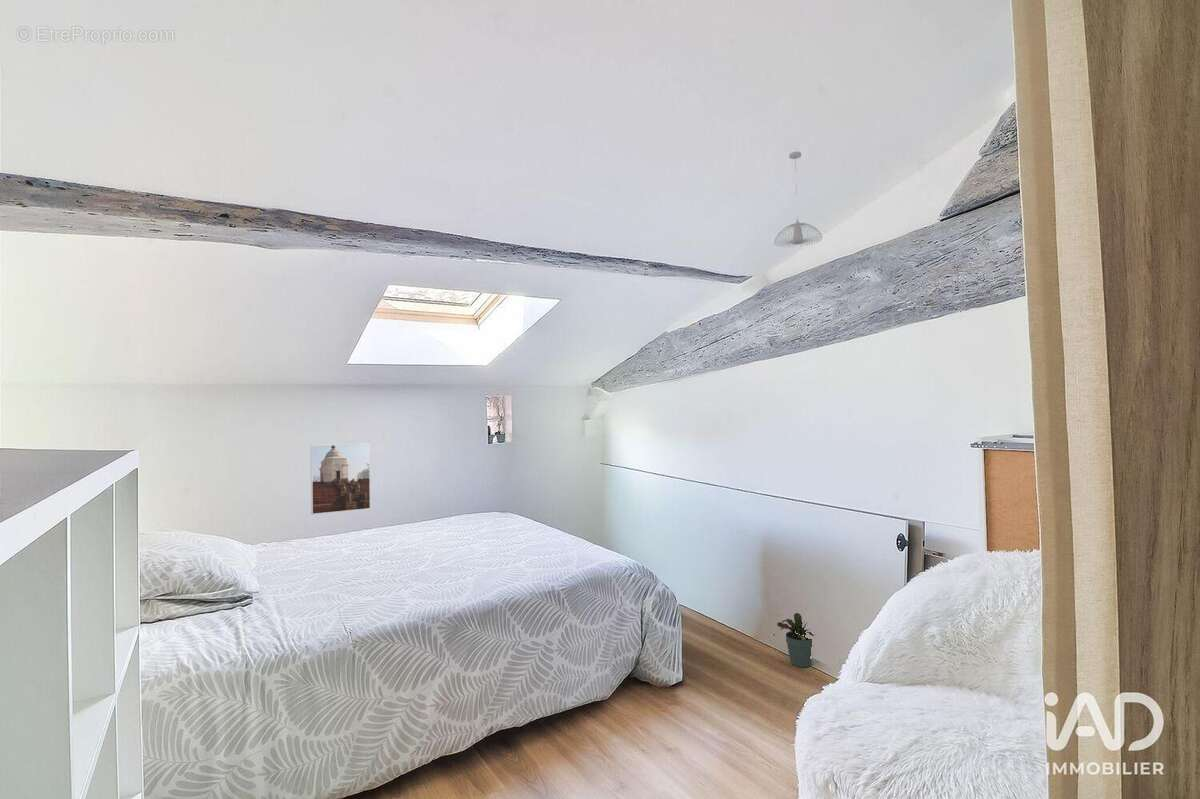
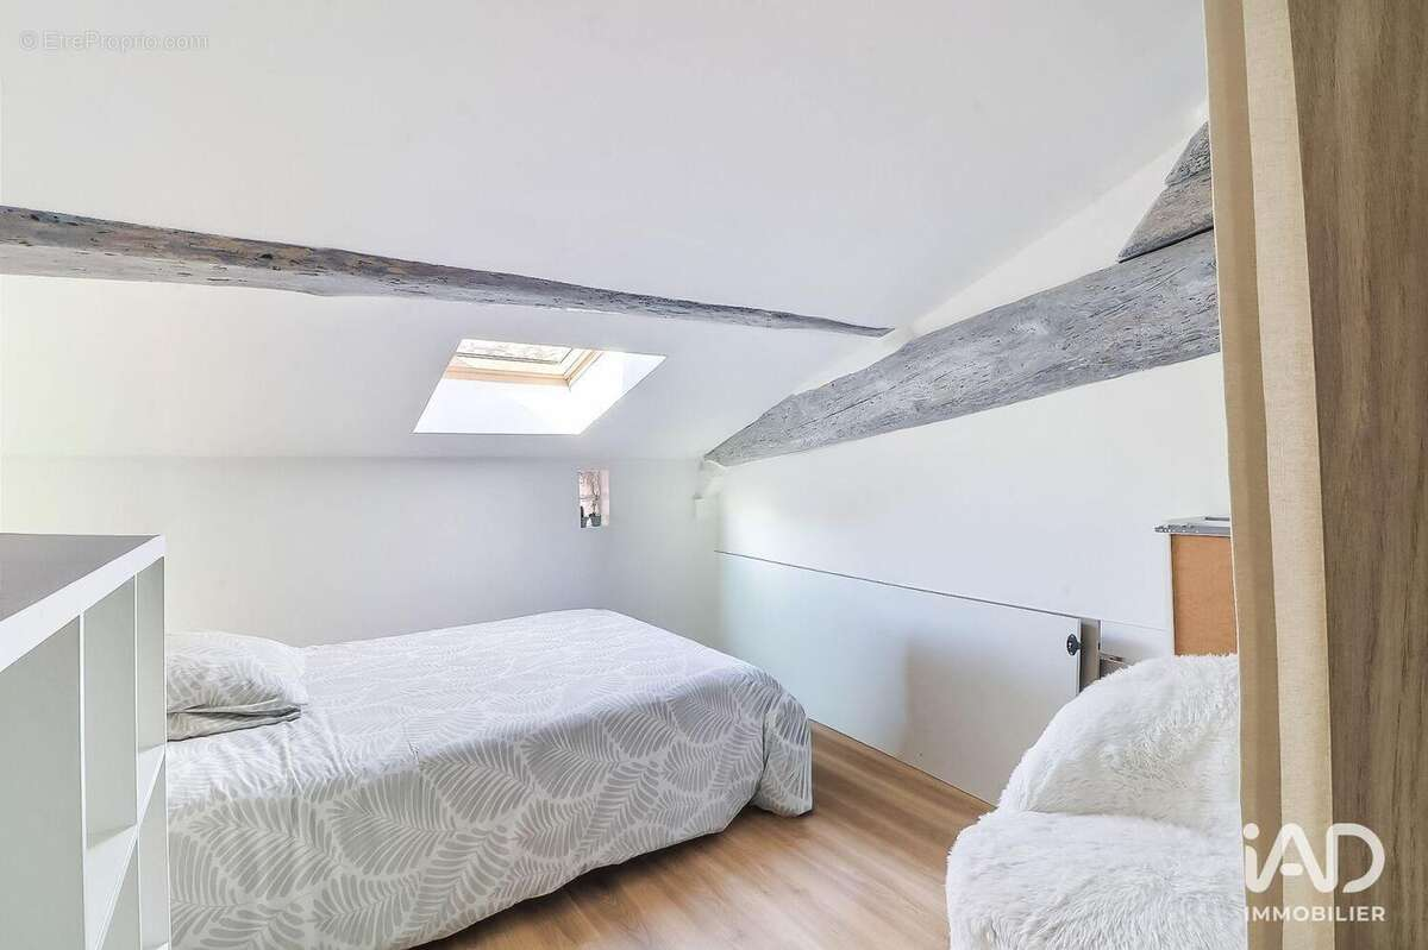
- pendant light (796, 191)
- potted plant (795, 637)
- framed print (341, 477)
